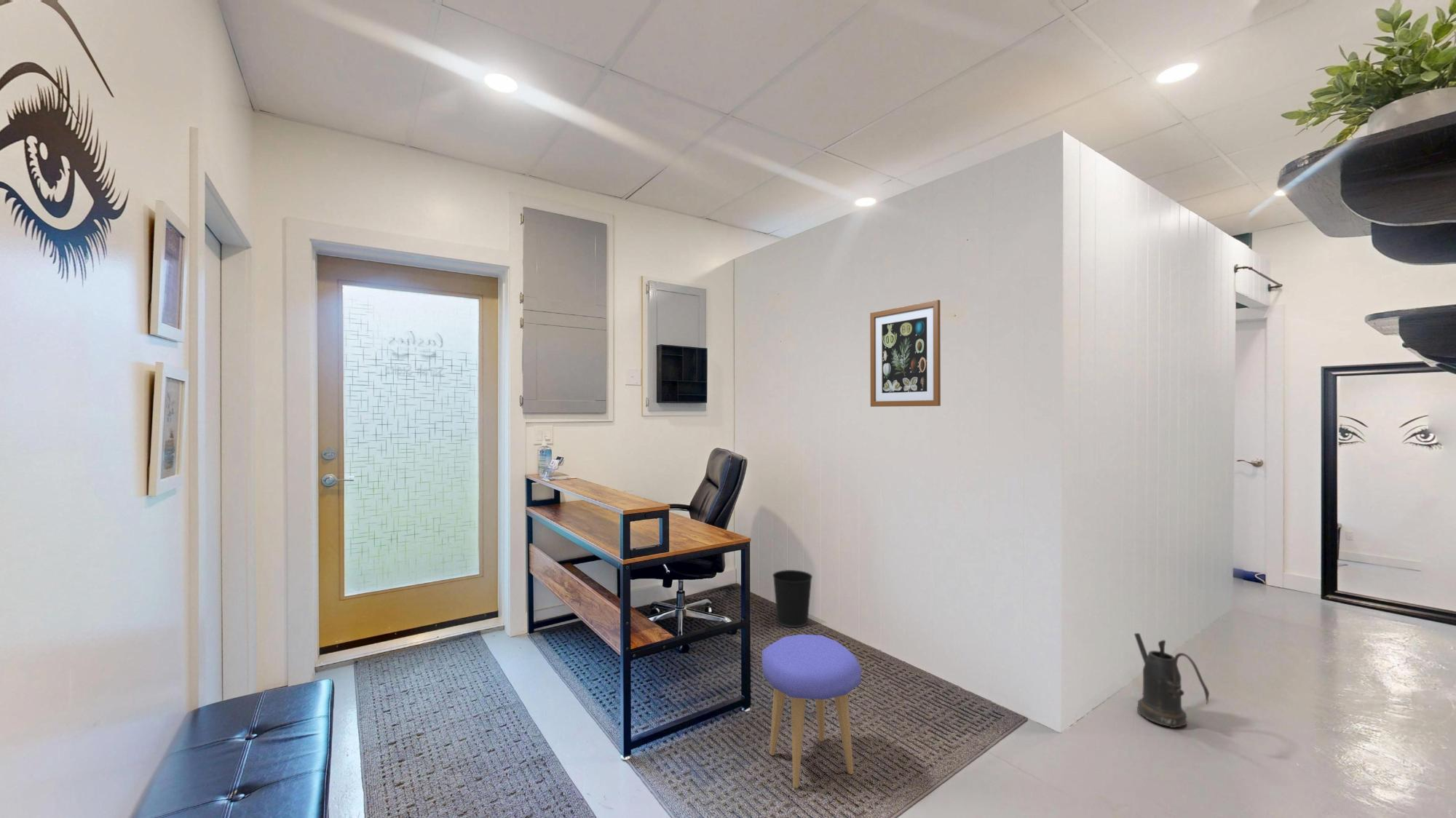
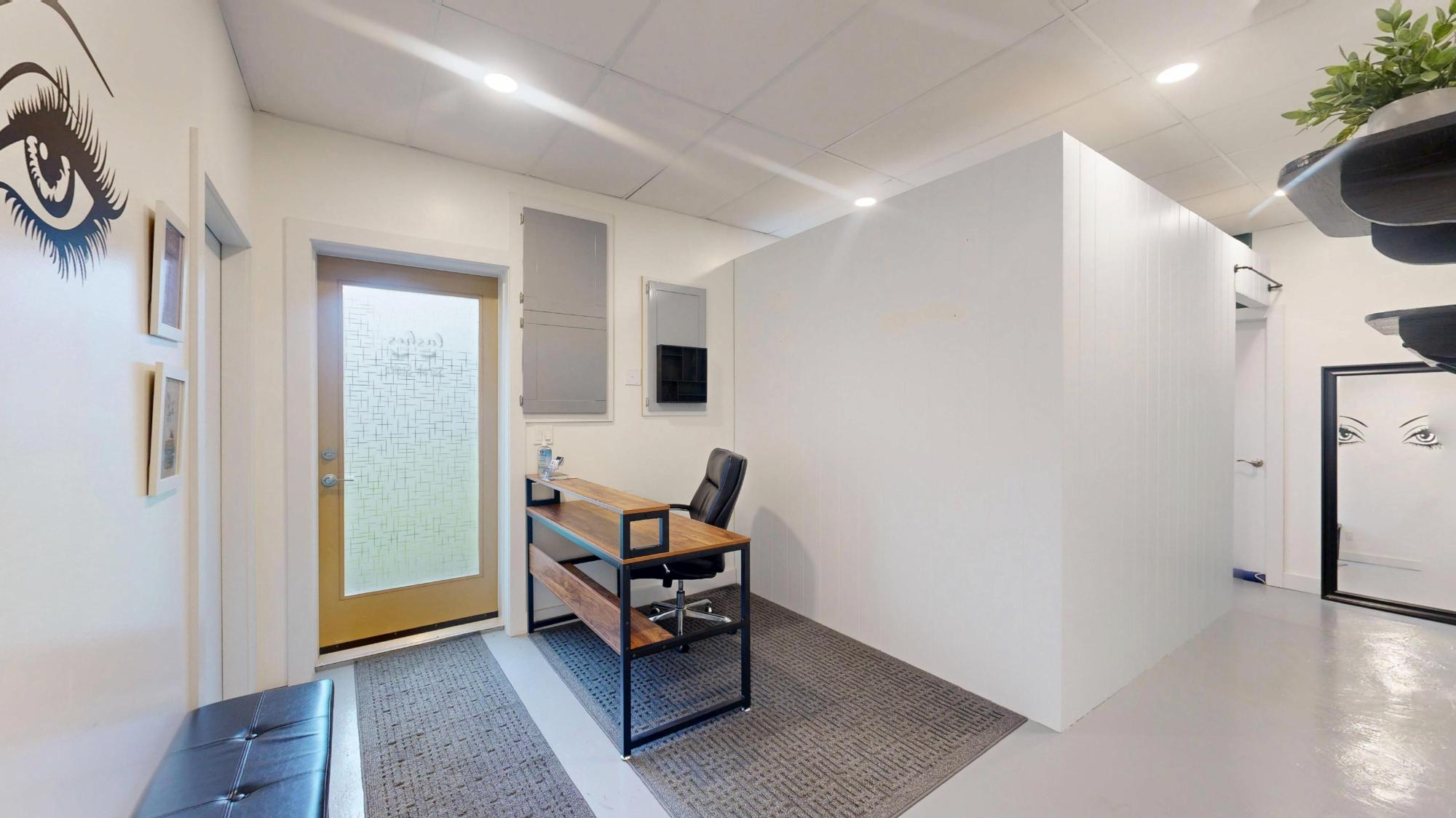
- wastebasket (792, 598)
- wall art (903, 357)
- watering can (1168, 683)
- stool (804, 706)
